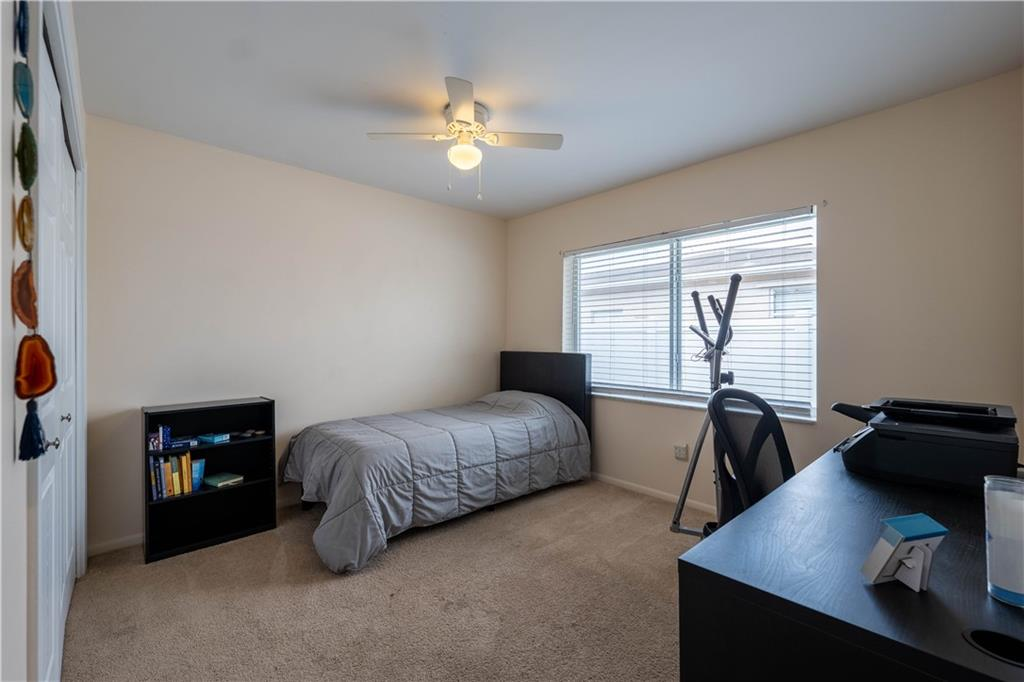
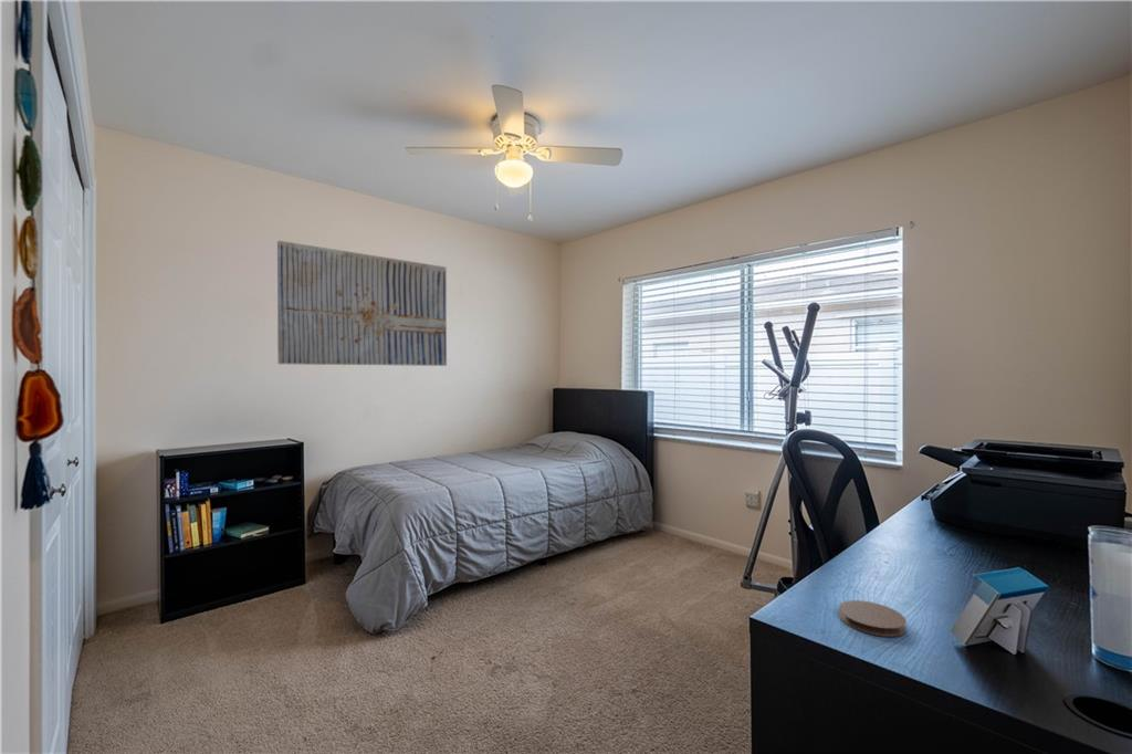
+ coaster (871, 617)
+ wall art (370, 310)
